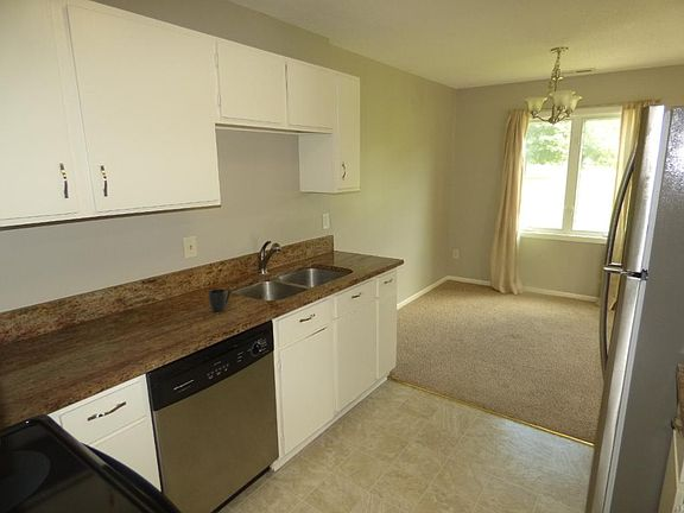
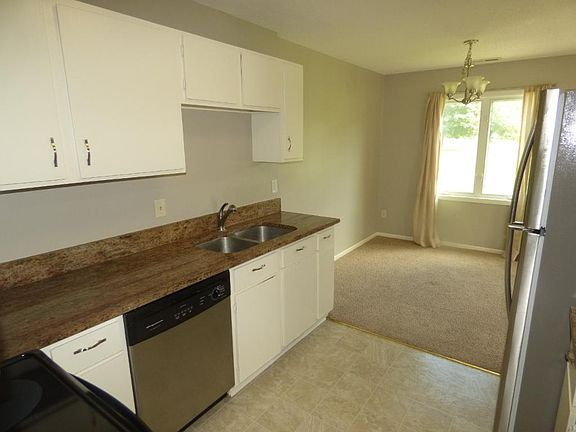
- mug (220, 299)
